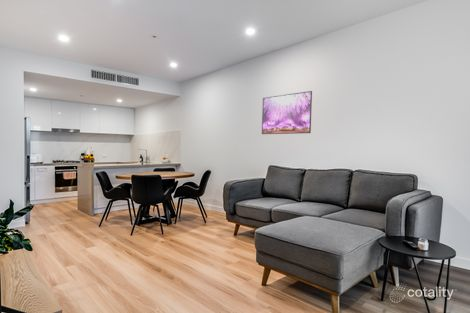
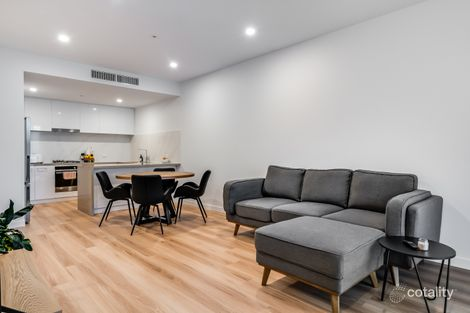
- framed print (284, 114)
